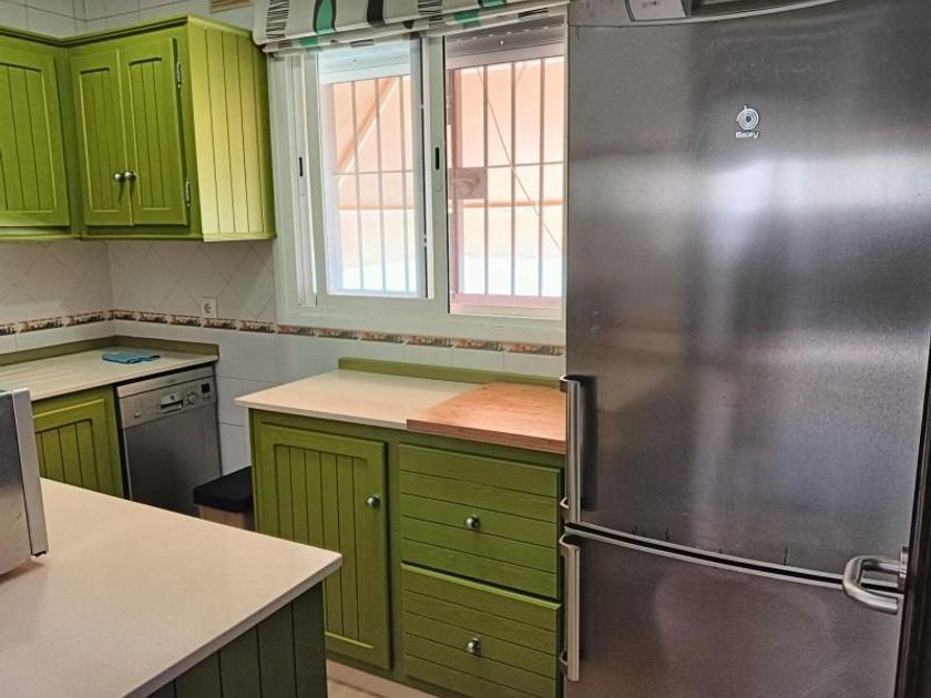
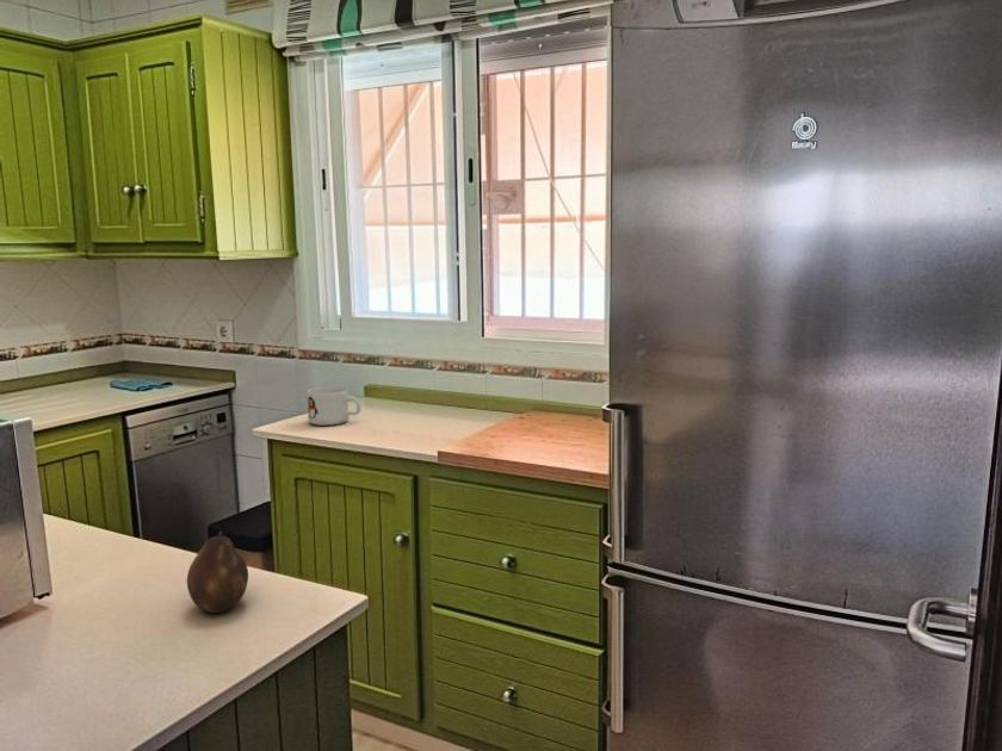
+ fruit (217, 570)
+ mug (334, 405)
